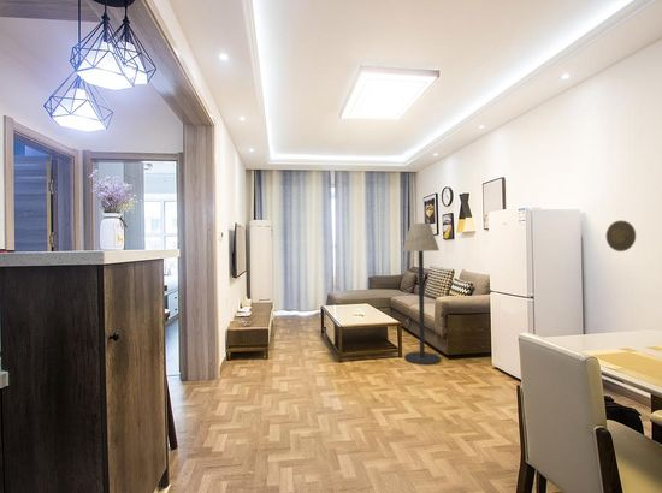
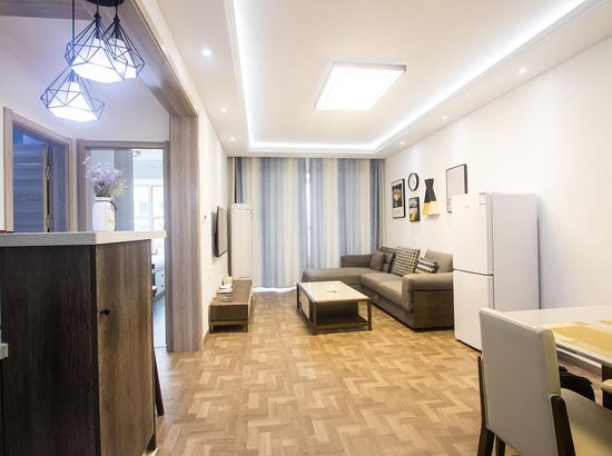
- floor lamp (421, 291)
- decorative plate (619, 236)
